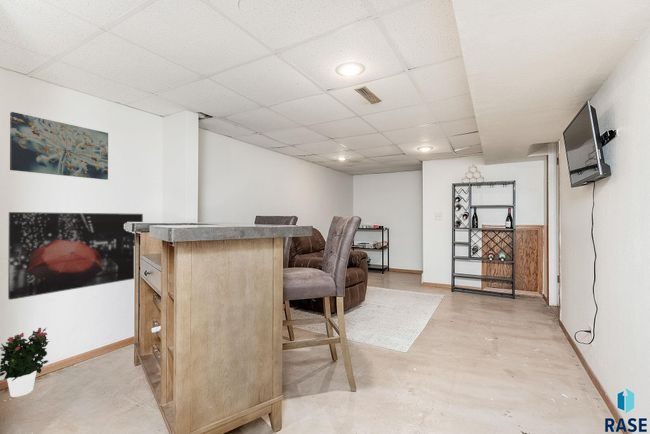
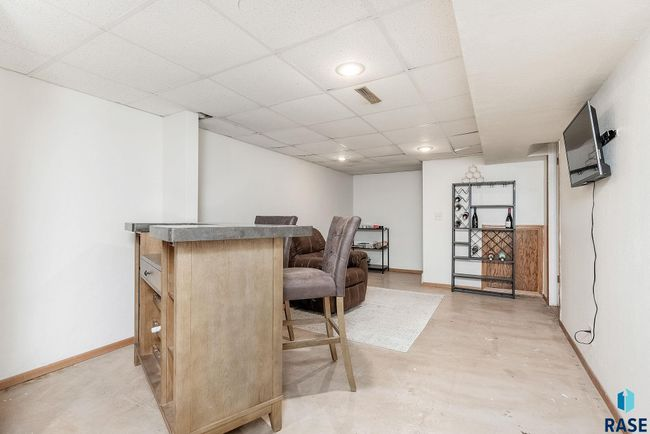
- potted flower (23, 362)
- wall art (64, 149)
- wall art (85, 249)
